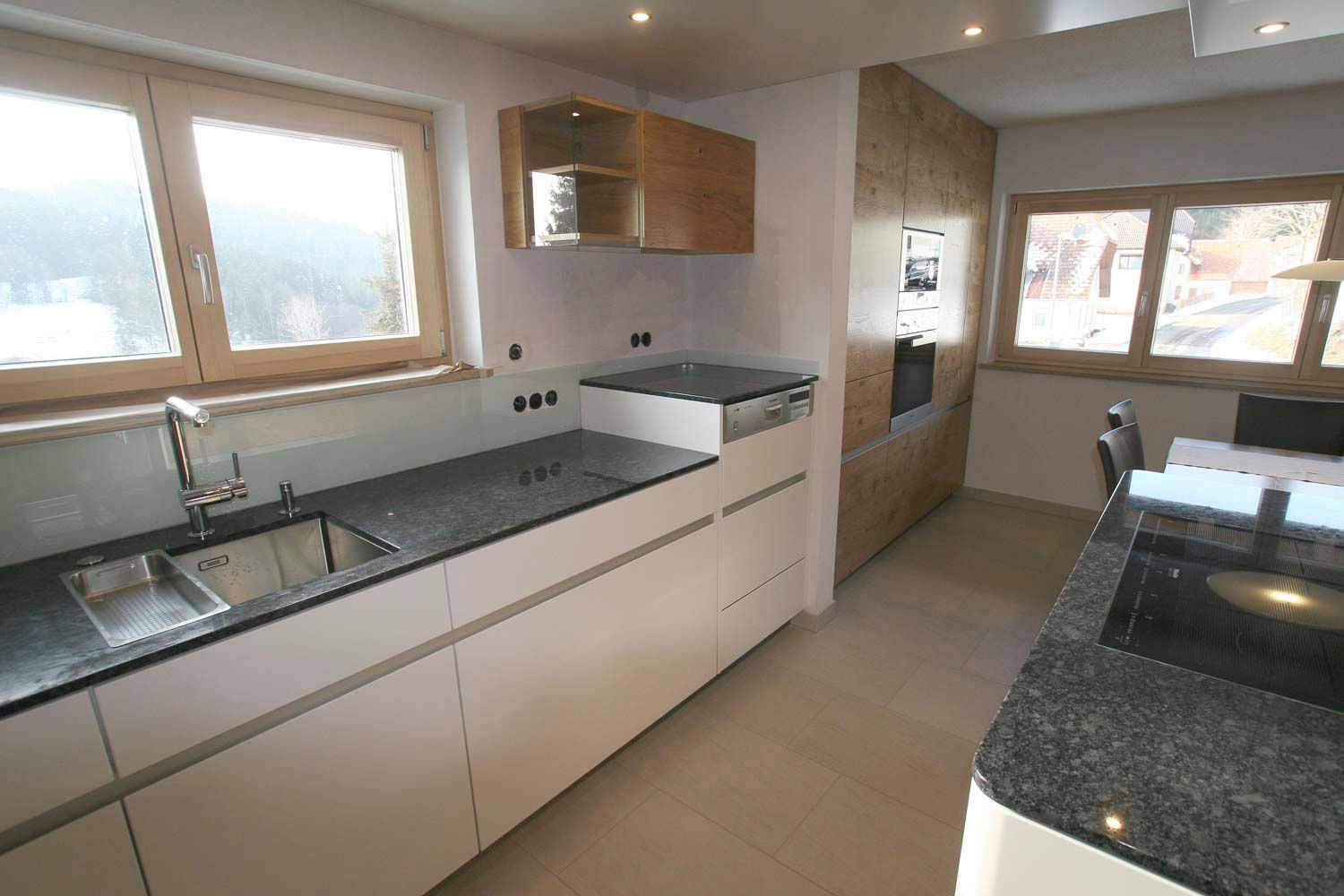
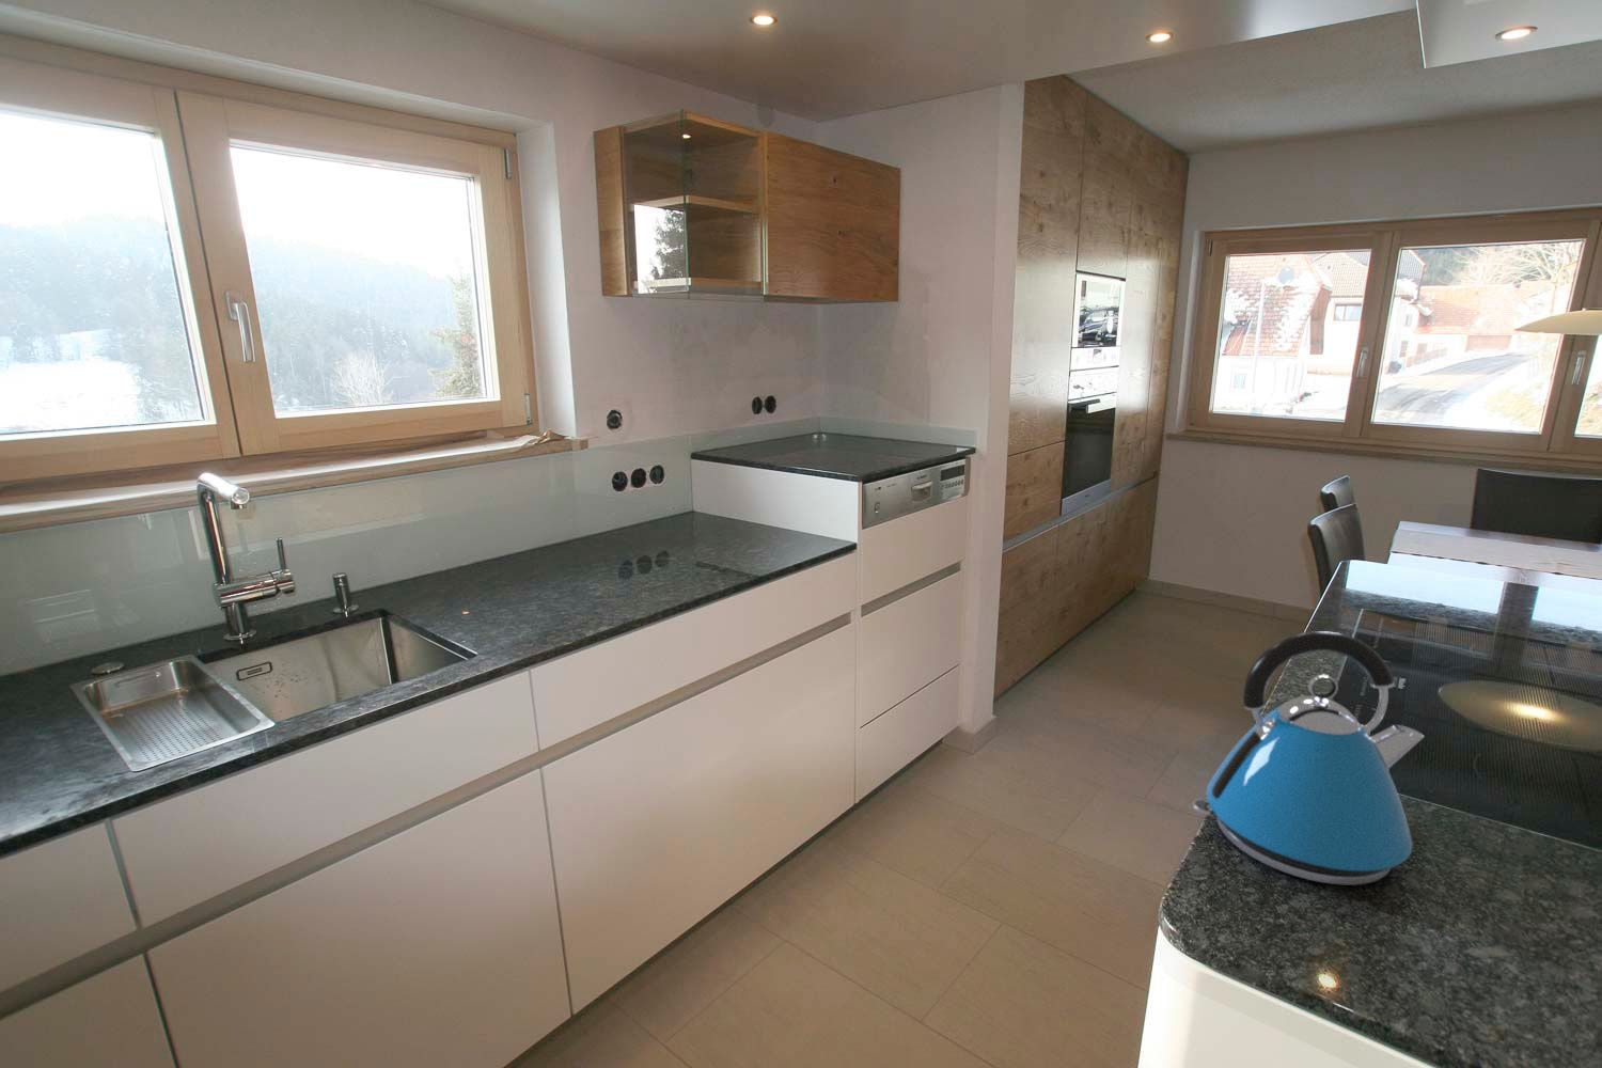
+ kettle (1308, 737)
